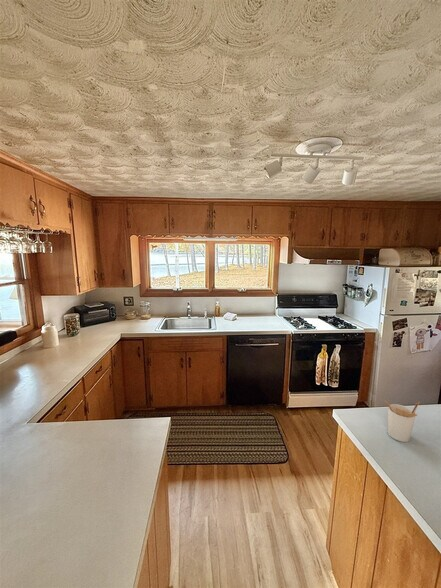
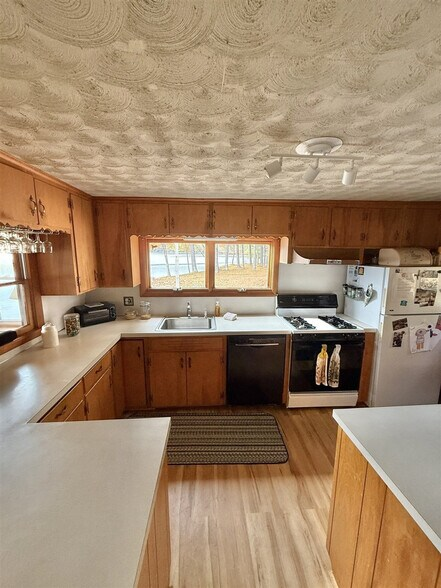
- utensil holder (402, 420)
